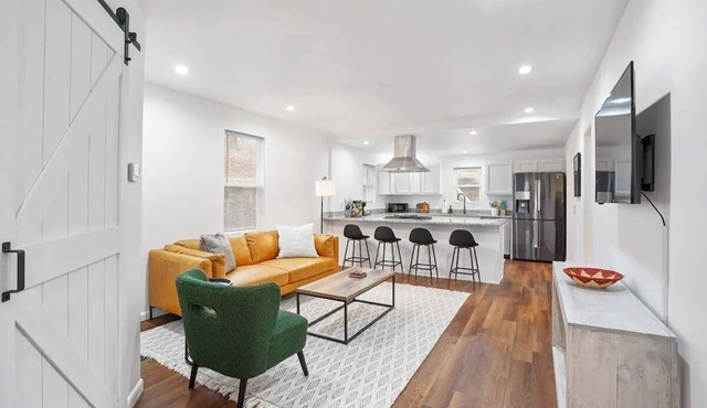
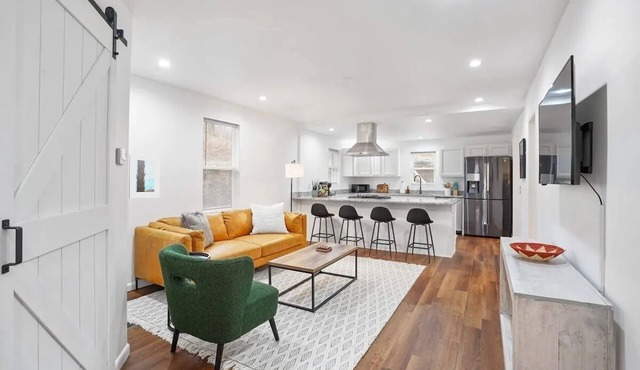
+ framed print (145, 176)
